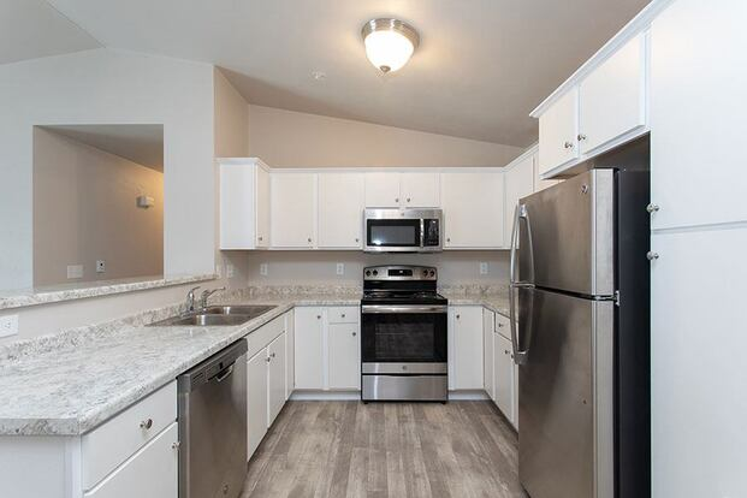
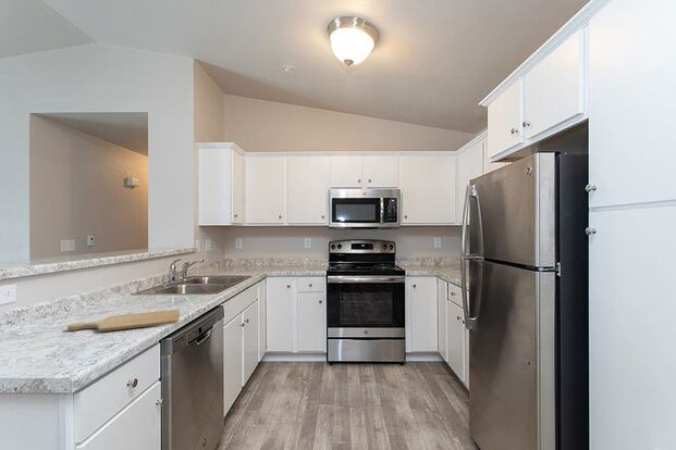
+ chopping board (126, 321)
